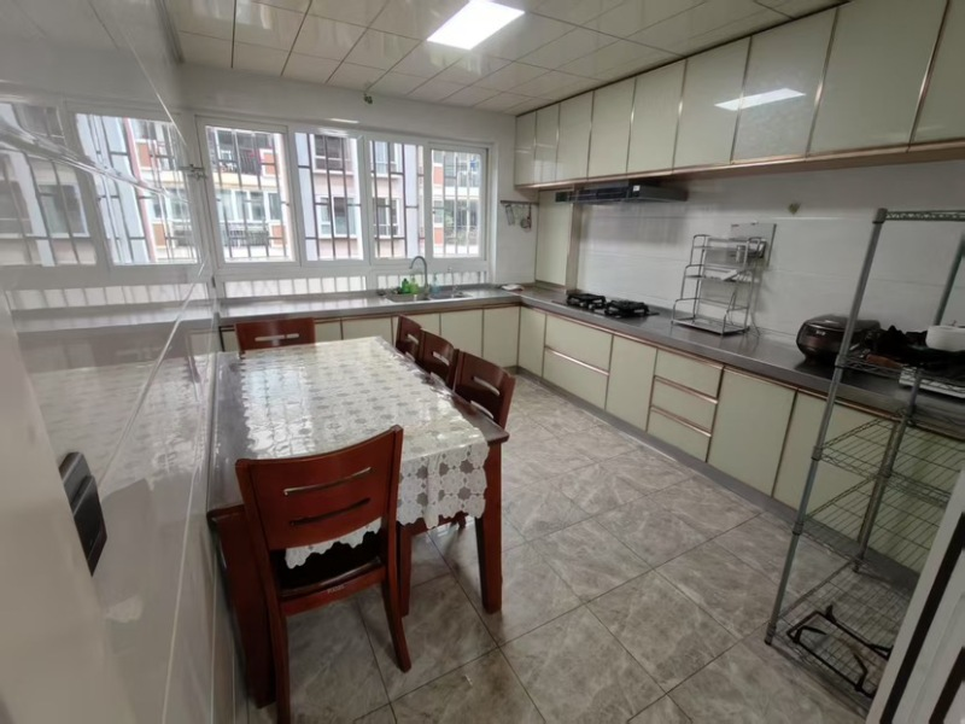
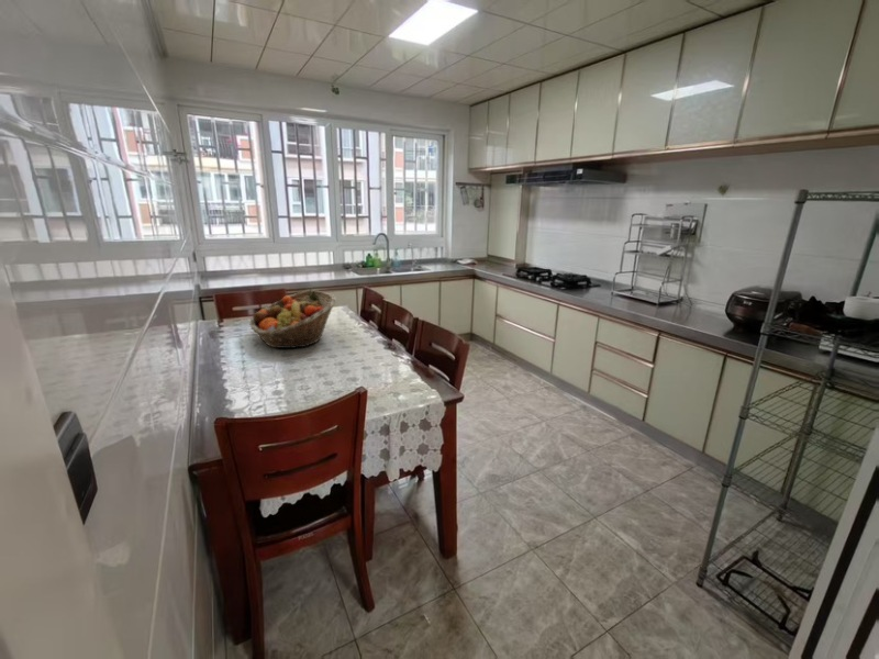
+ fruit basket (293, 317)
